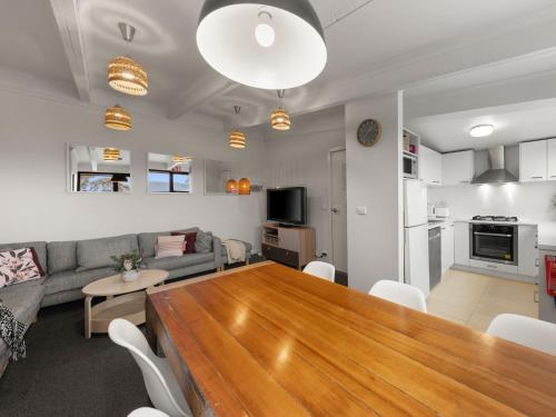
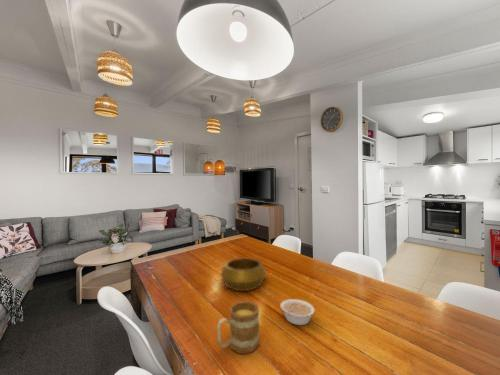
+ legume (298, 312)
+ decorative bowl (243, 273)
+ mug (238, 328)
